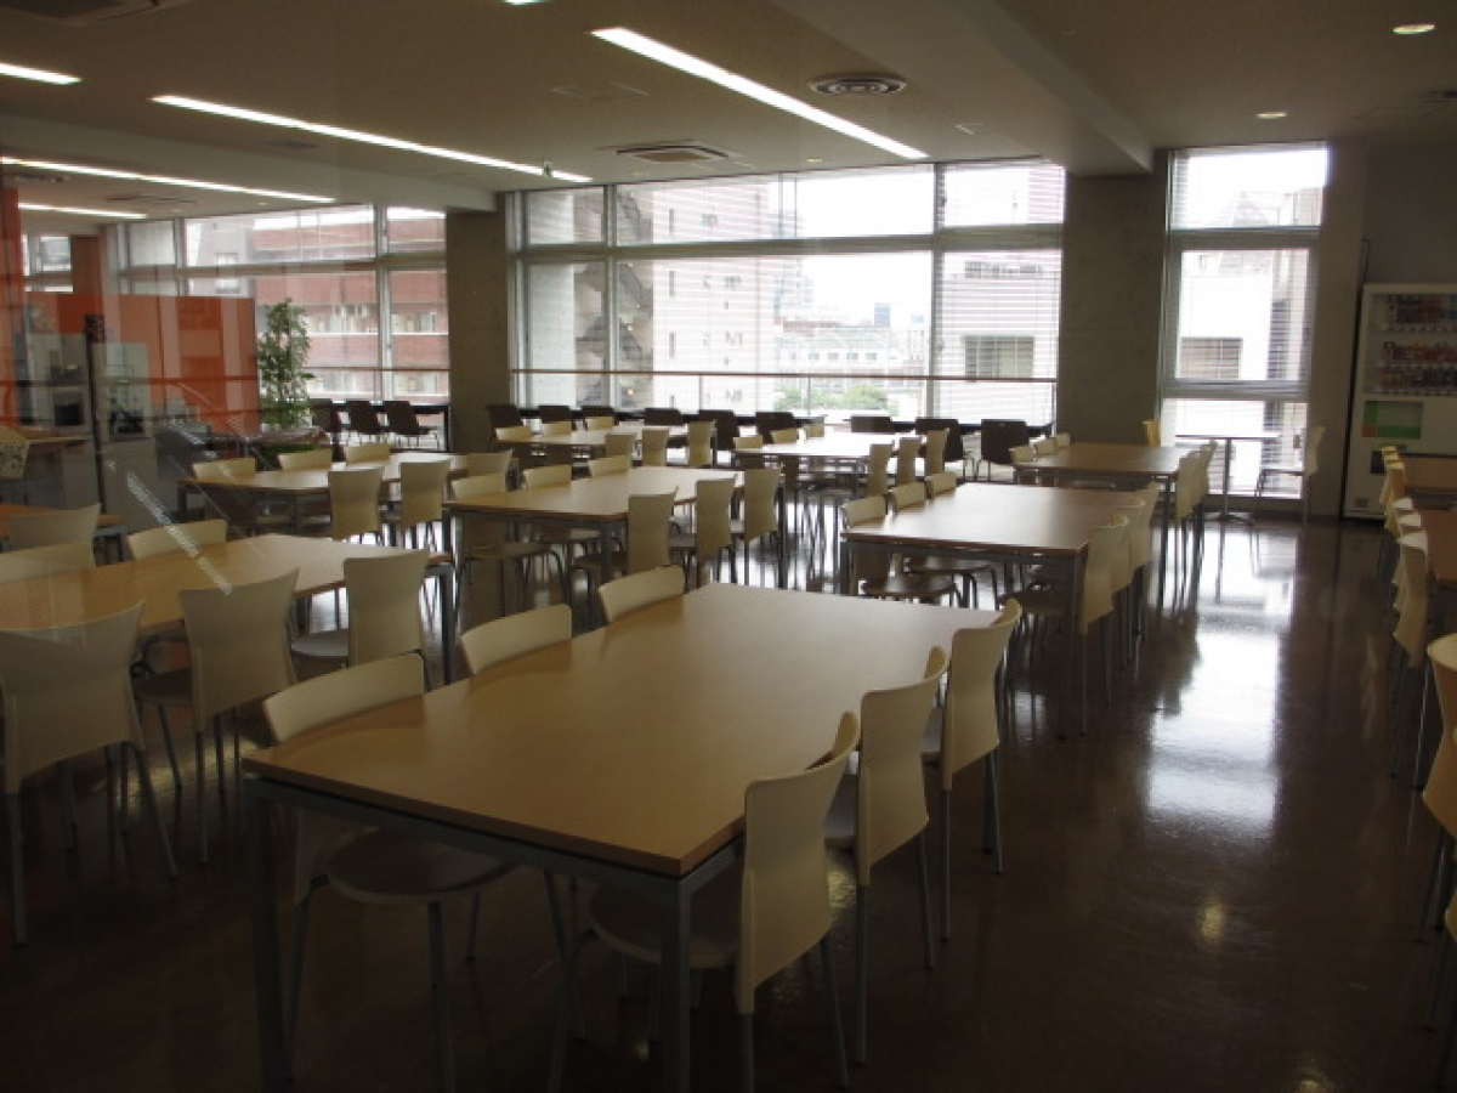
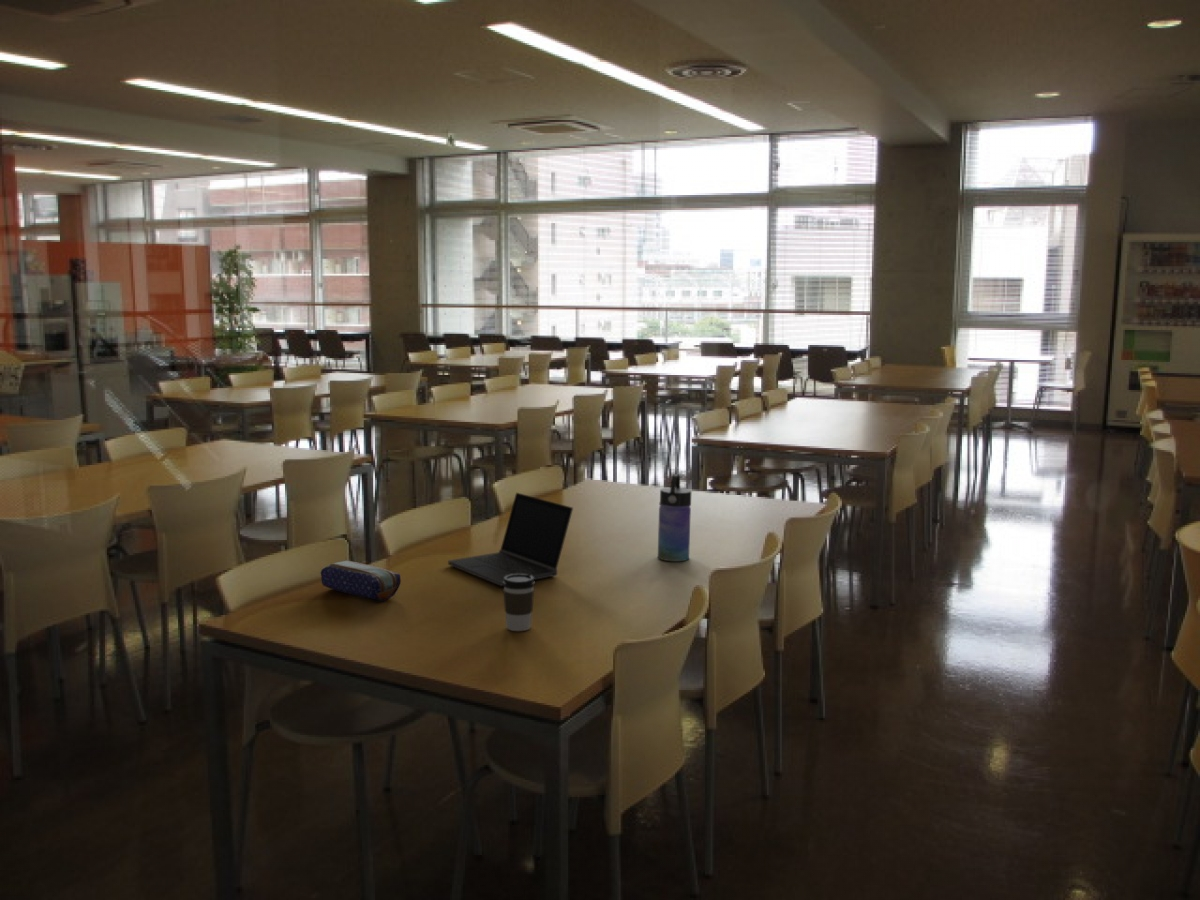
+ water bottle (674, 516)
+ pencil case (360, 579)
+ coffee cup (518, 602)
+ laptop computer (509, 536)
